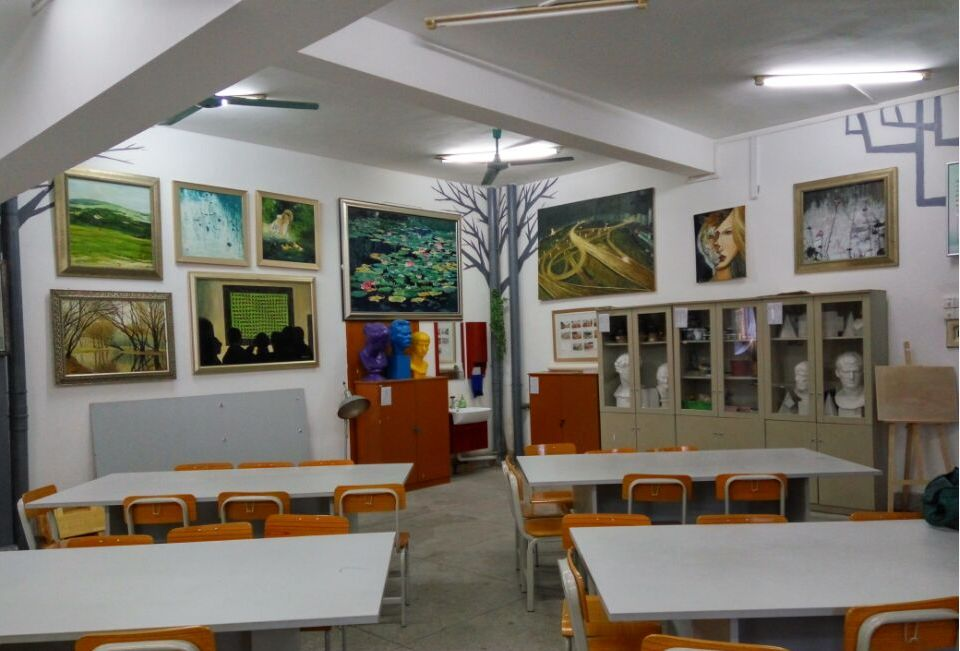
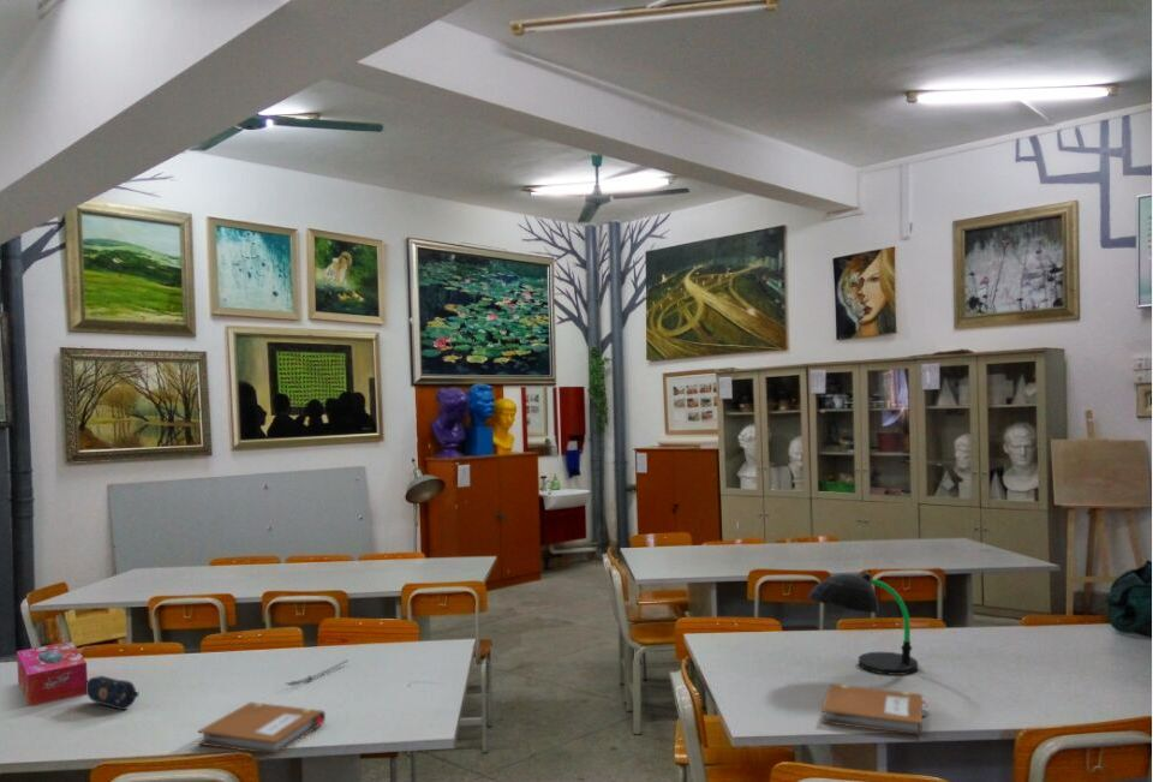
+ tissue box (50, 671)
+ notebook (265, 726)
+ notebook (876, 708)
+ pencil case (110, 692)
+ desk lamp (866, 611)
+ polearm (318, 673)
